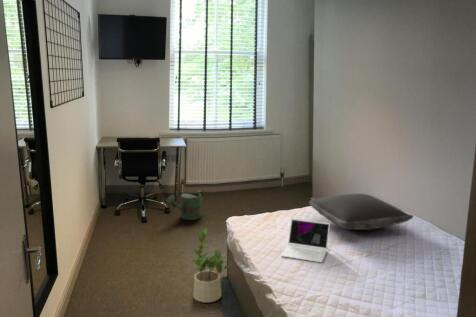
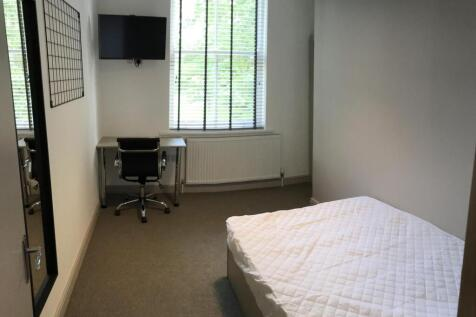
- laptop (305, 237)
- watering can (187, 204)
- potted plant (211, 263)
- pillow (358, 211)
